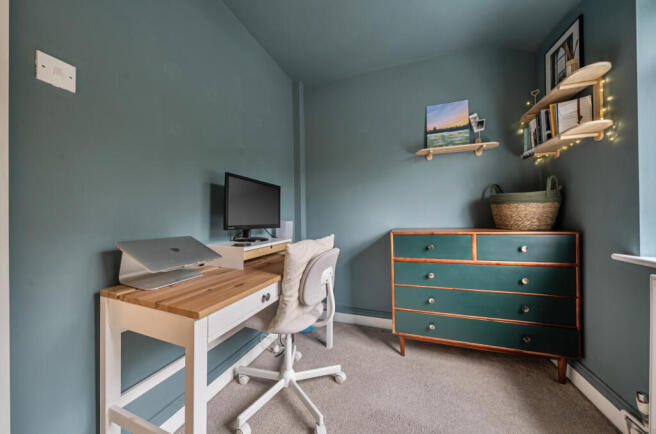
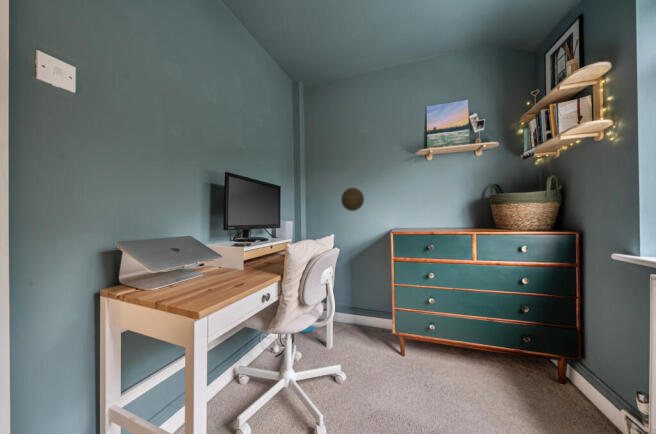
+ decorative plate (352, 199)
